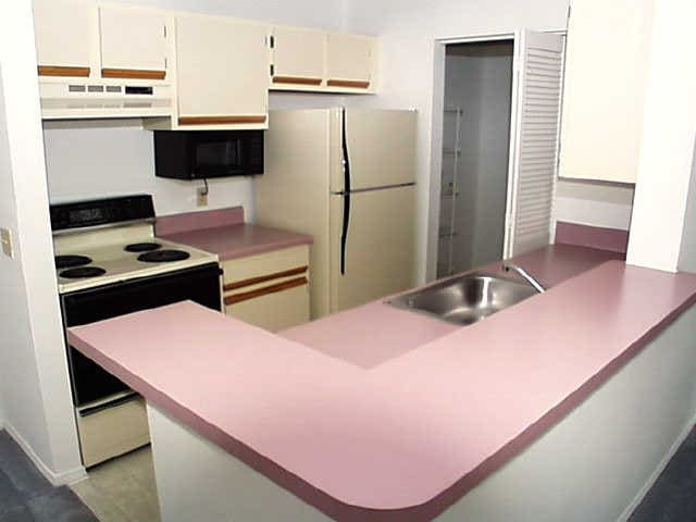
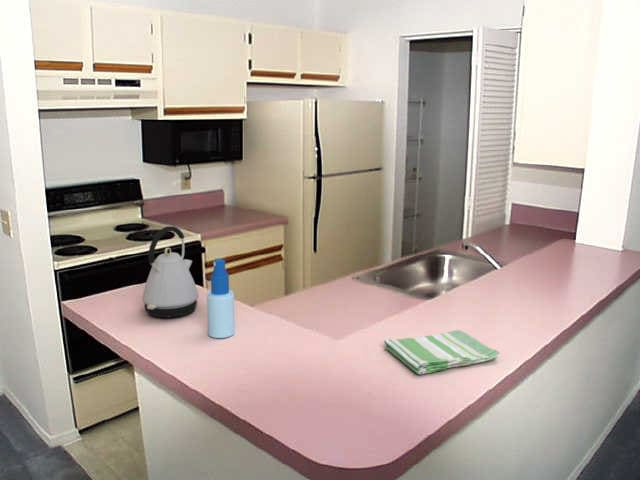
+ dish towel (439, 348)
+ spray bottle (220, 296)
+ kettle (170, 268)
